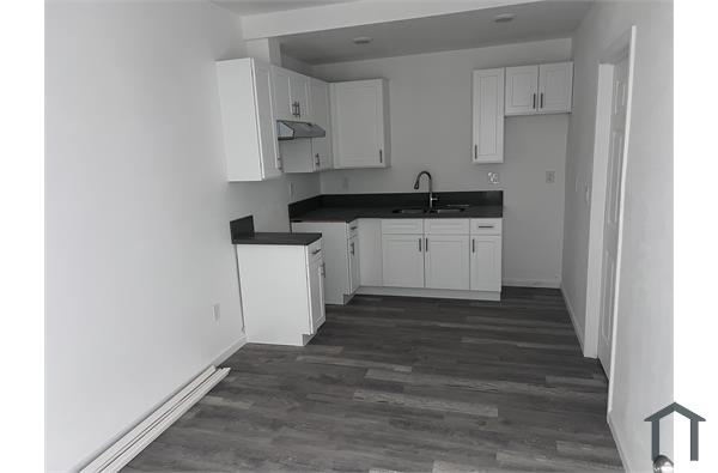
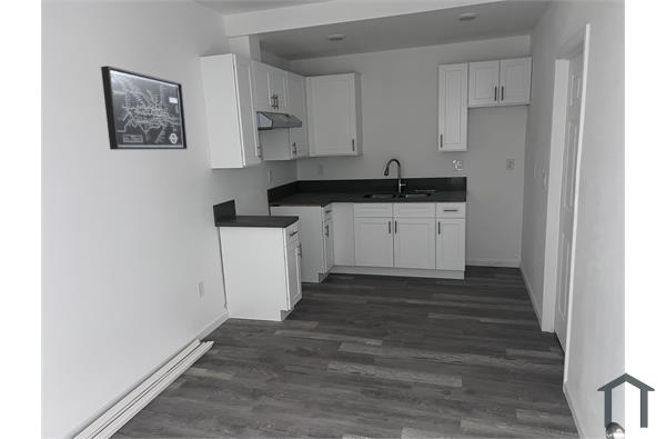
+ wall art (149, 112)
